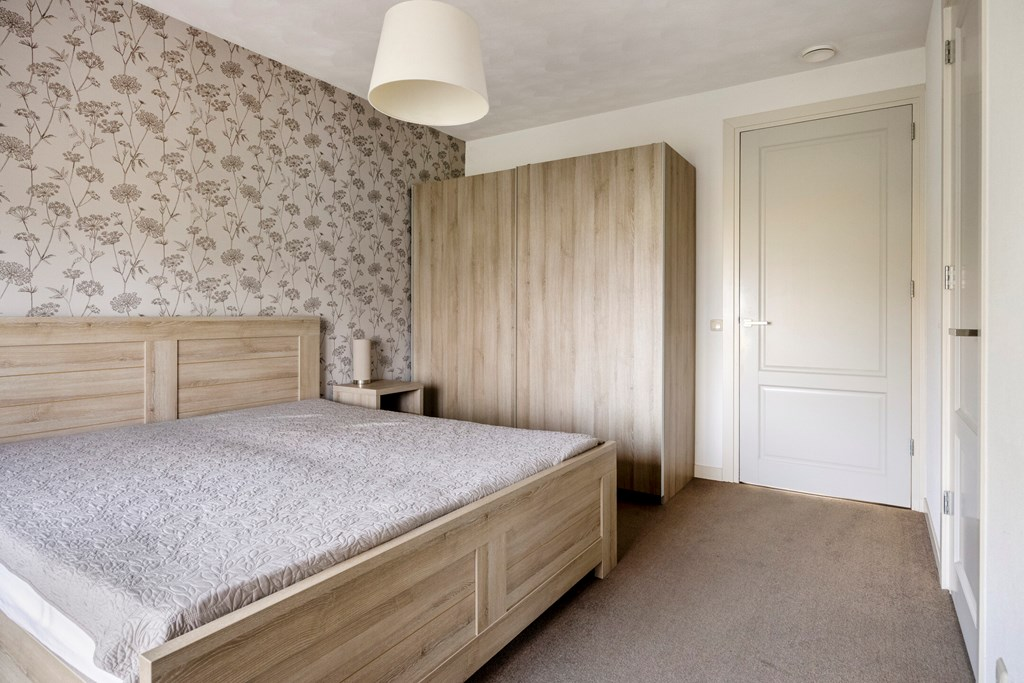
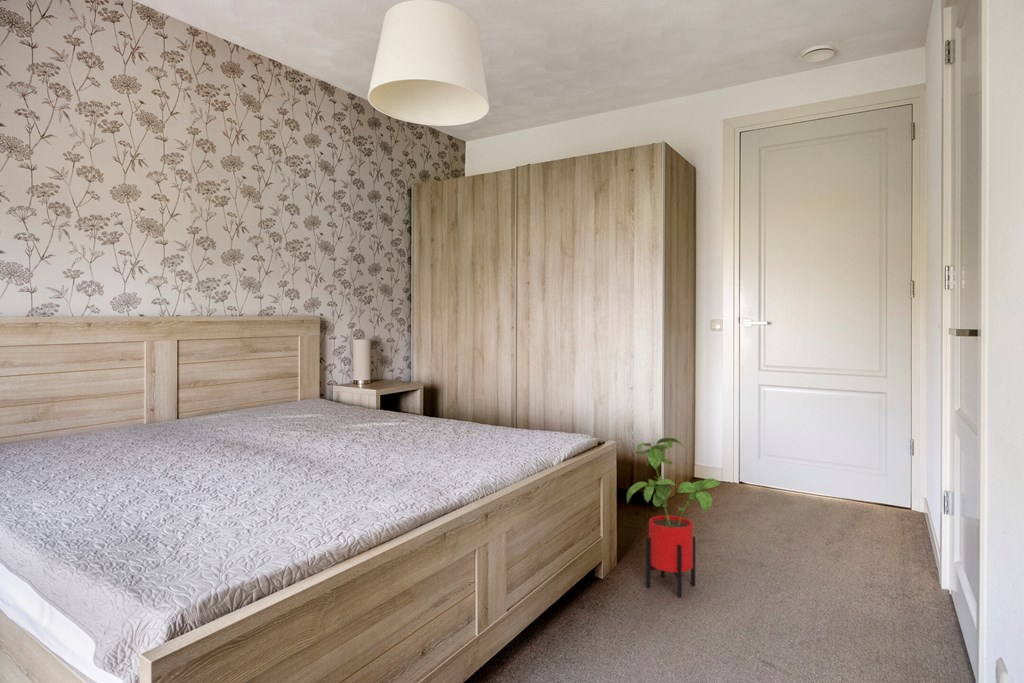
+ house plant (671, 516)
